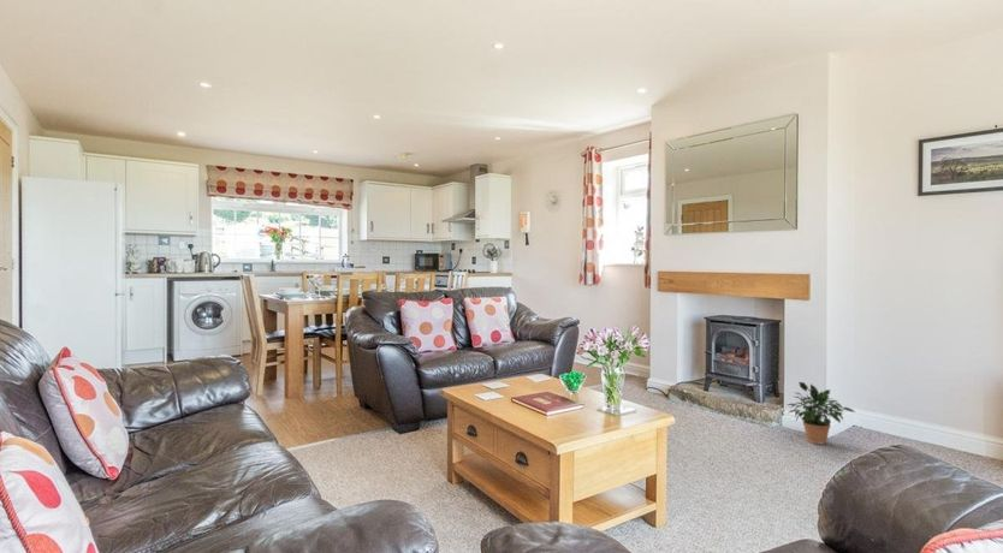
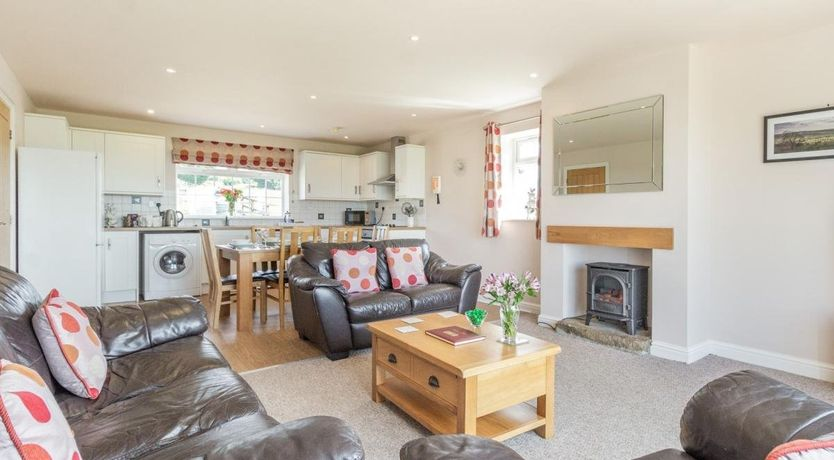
- potted plant (820, 412)
